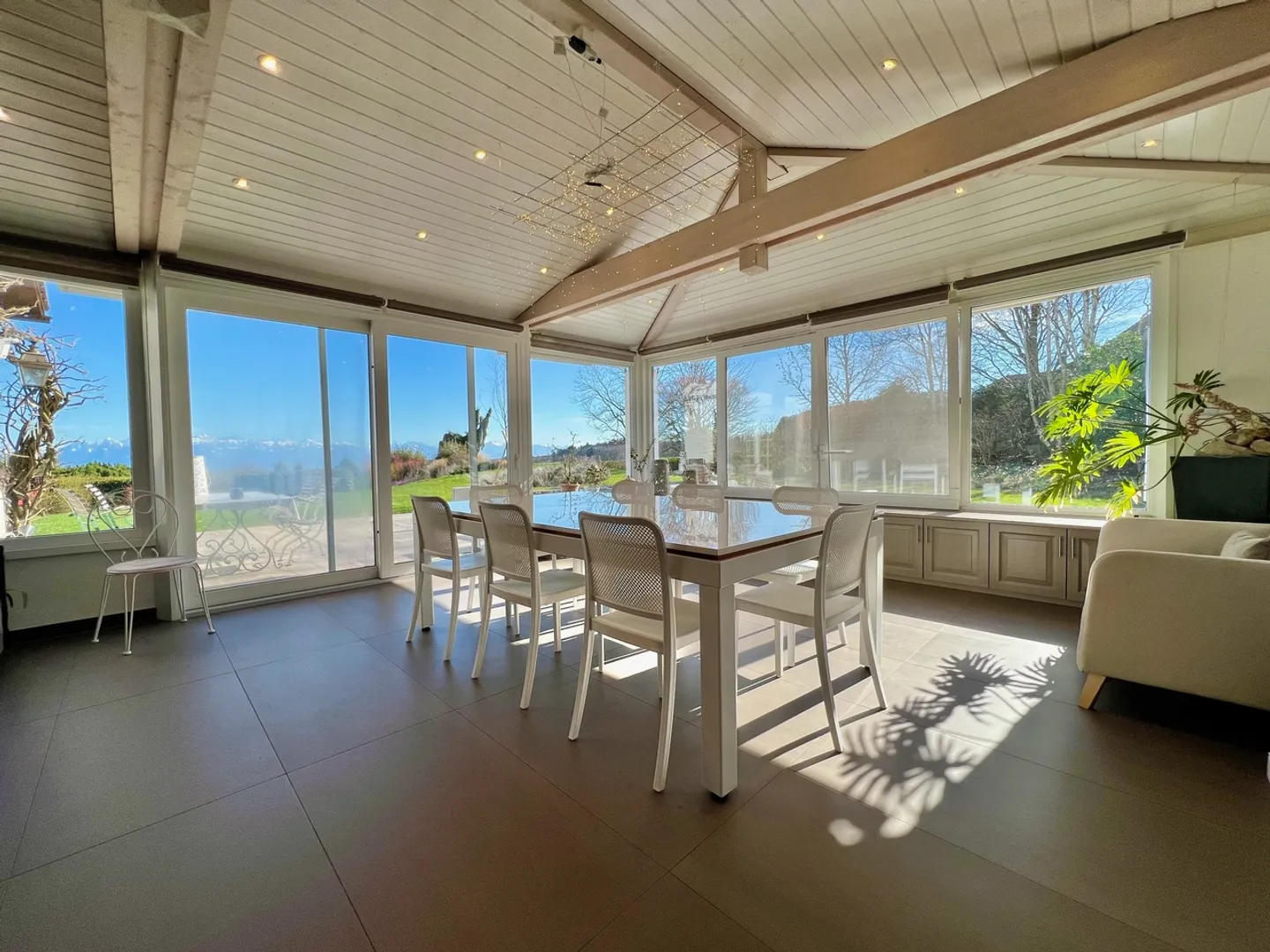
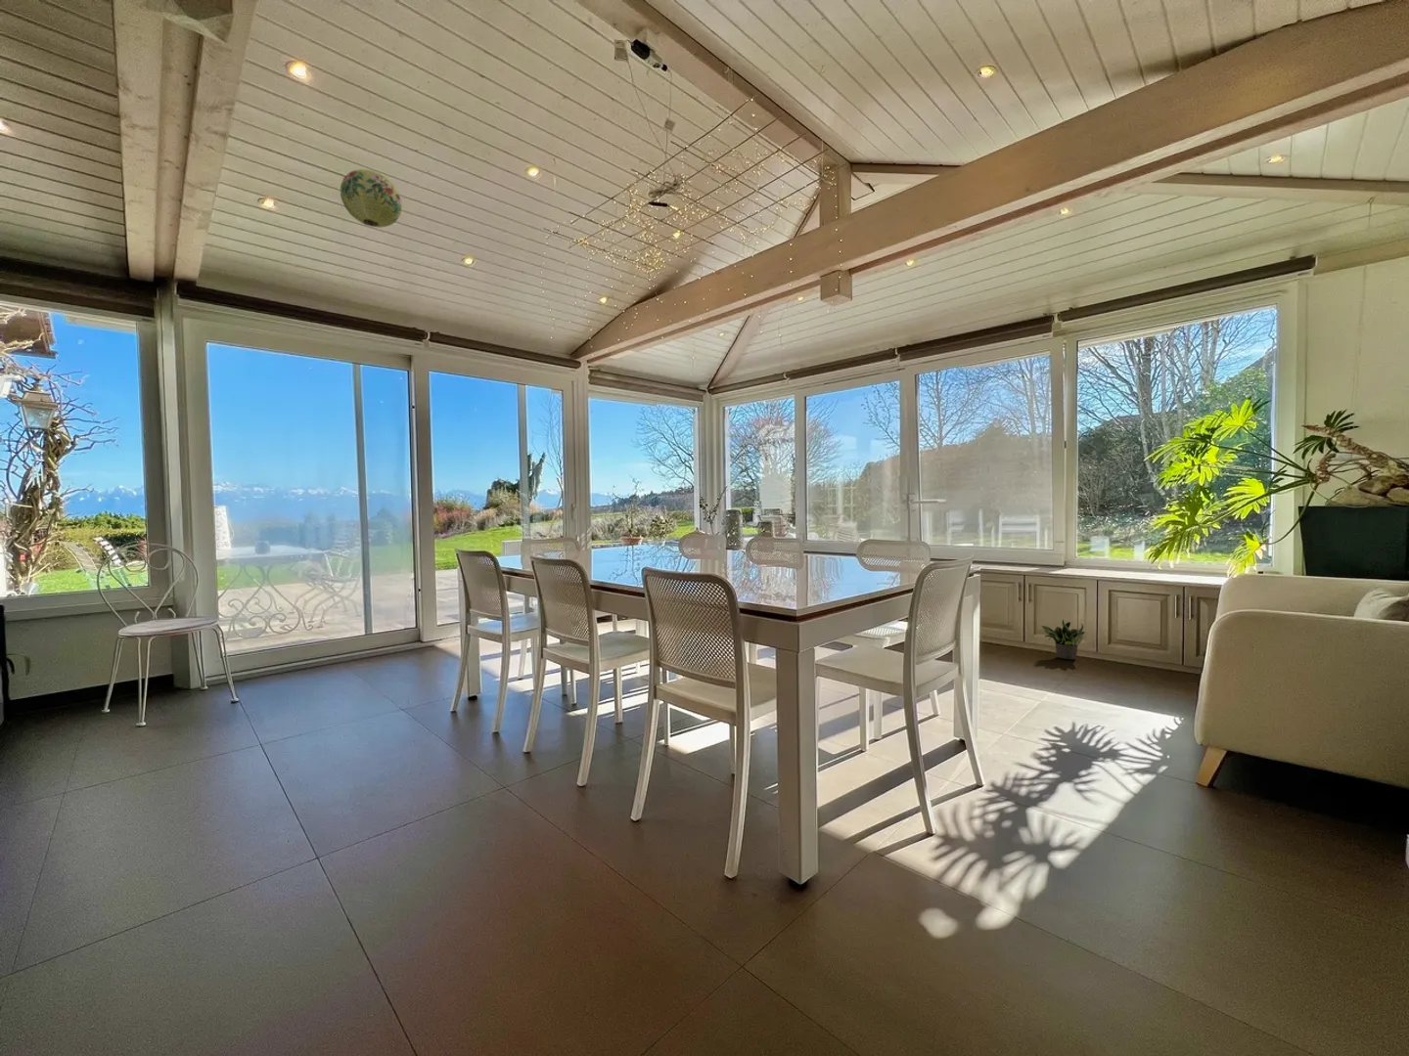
+ paper lantern (372, 199)
+ potted plant (1062, 638)
